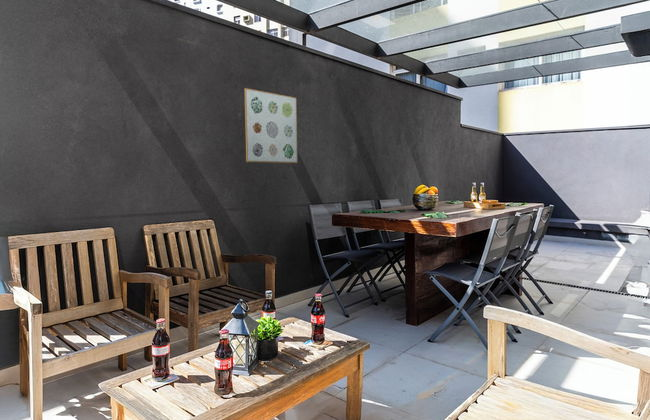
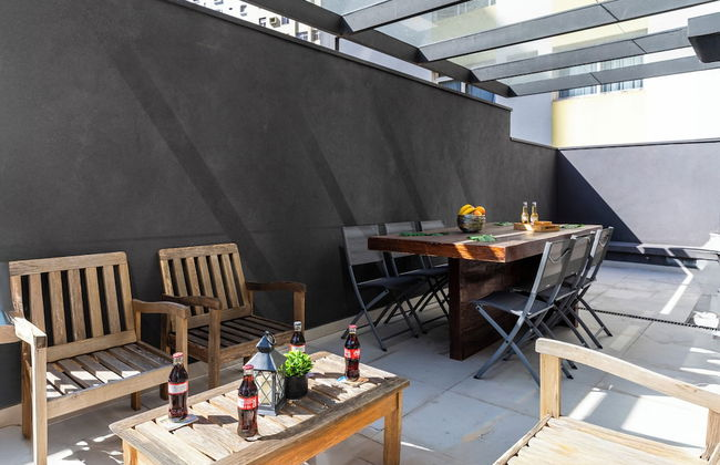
- wall art (272, 128)
